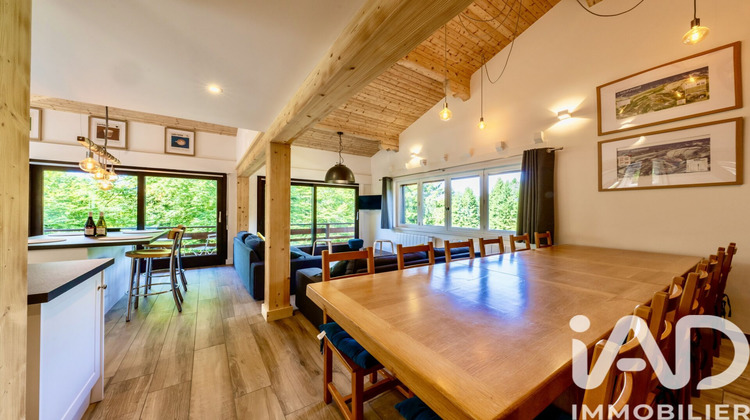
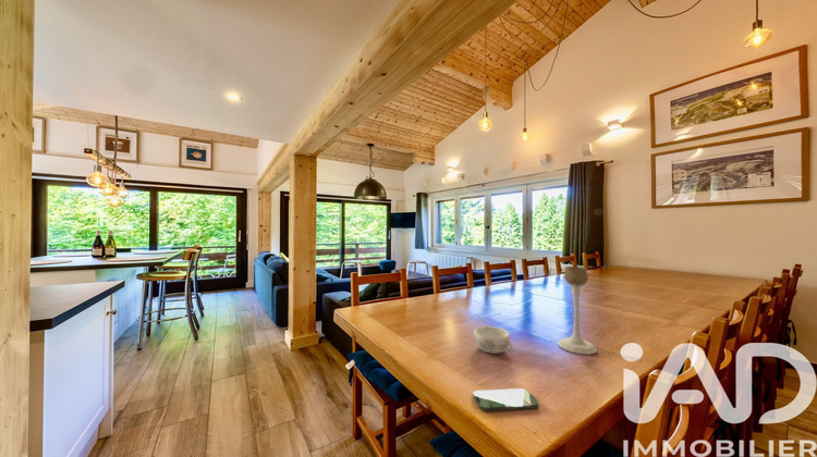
+ candle holder (576, 307)
+ decorative bowl (493, 341)
+ smartphone (504, 398)
